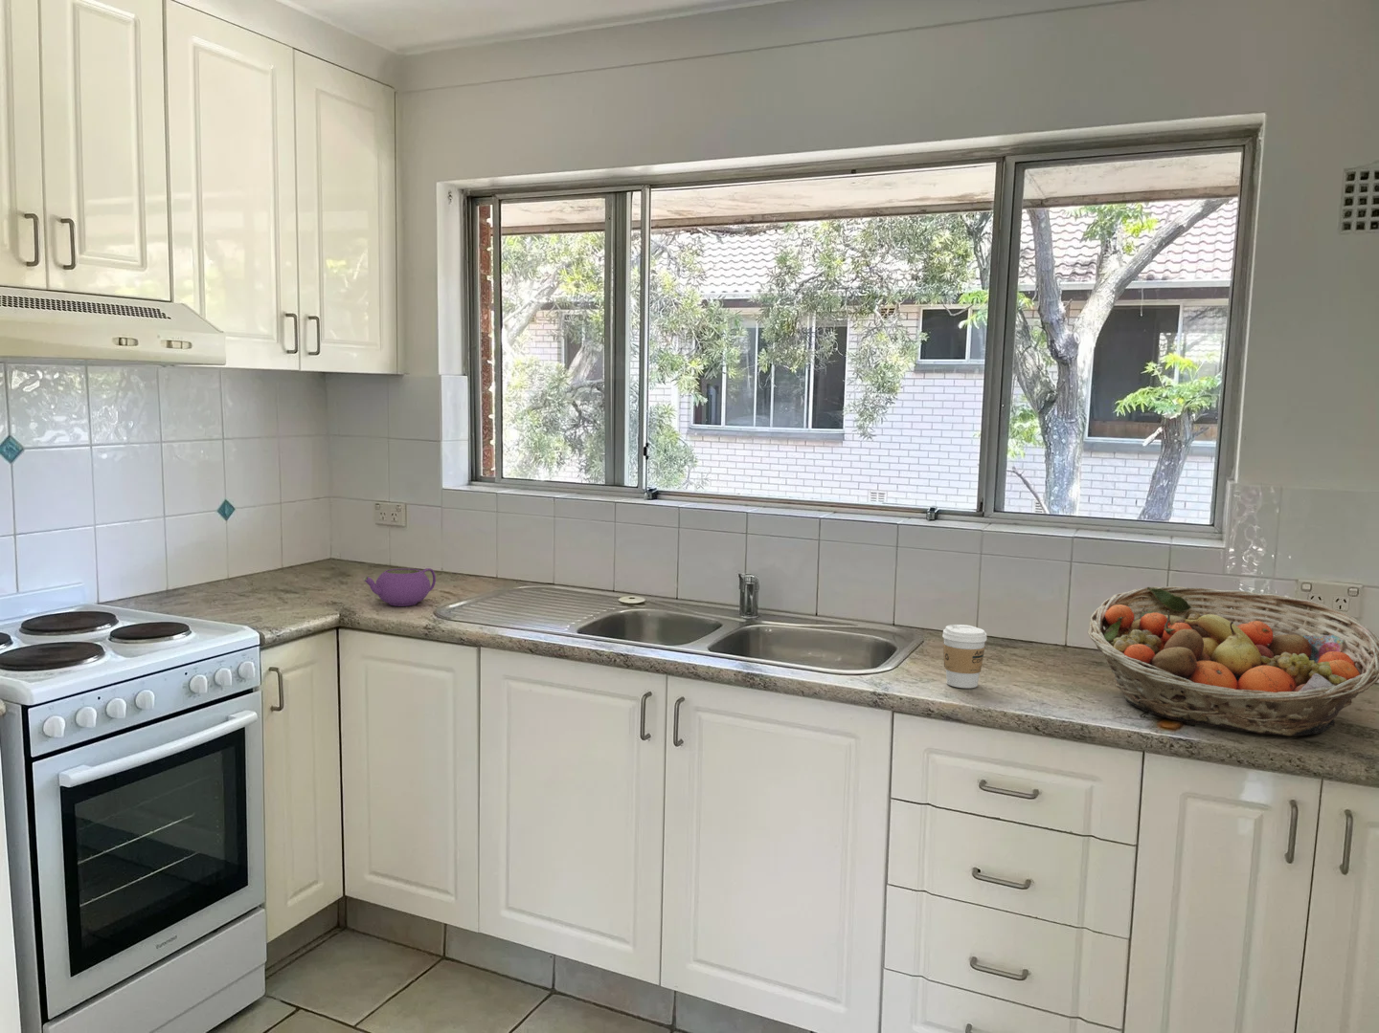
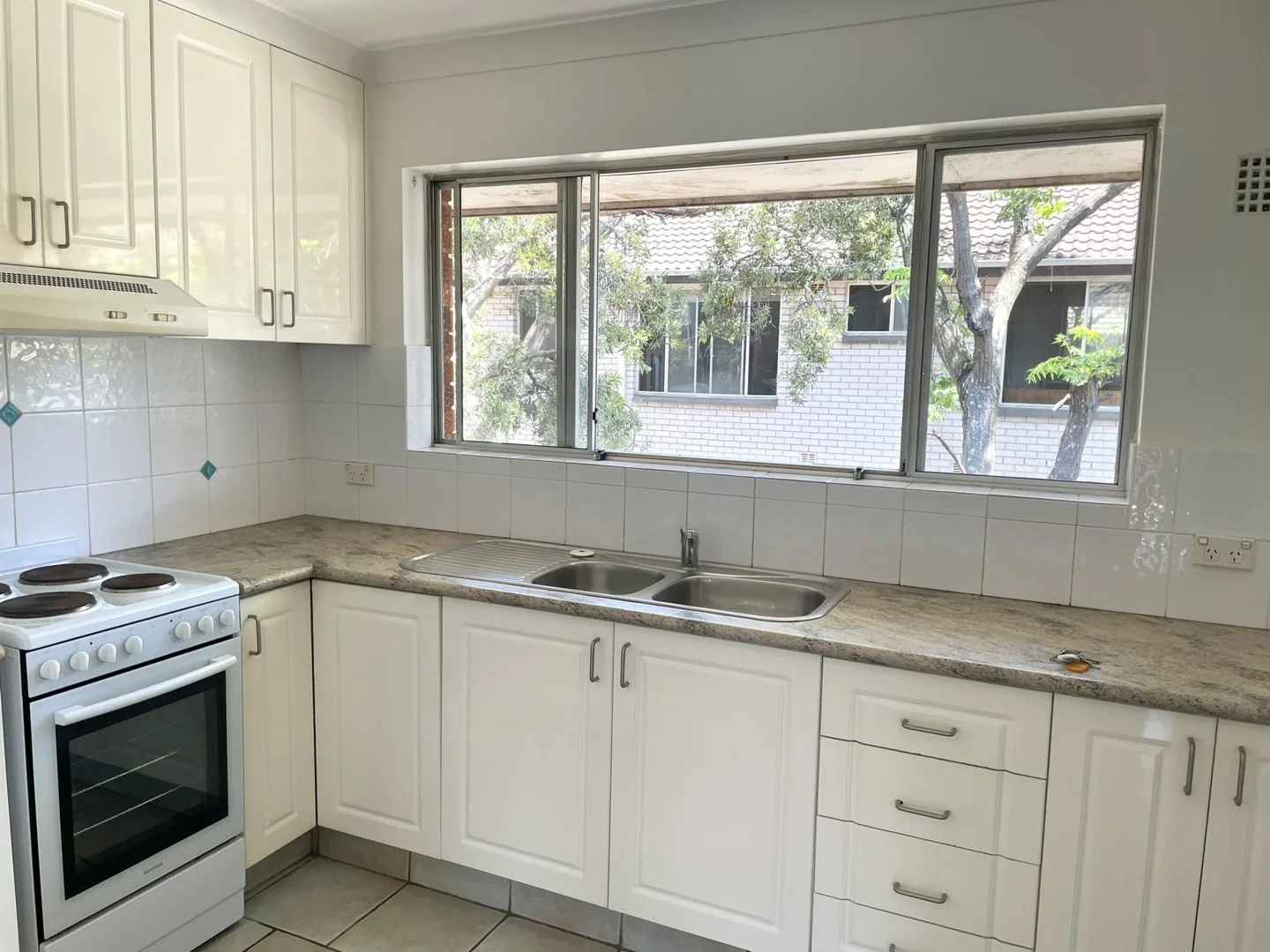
- teapot (401, 587)
- coffee cup (963, 655)
- fruit basket (1227, 655)
